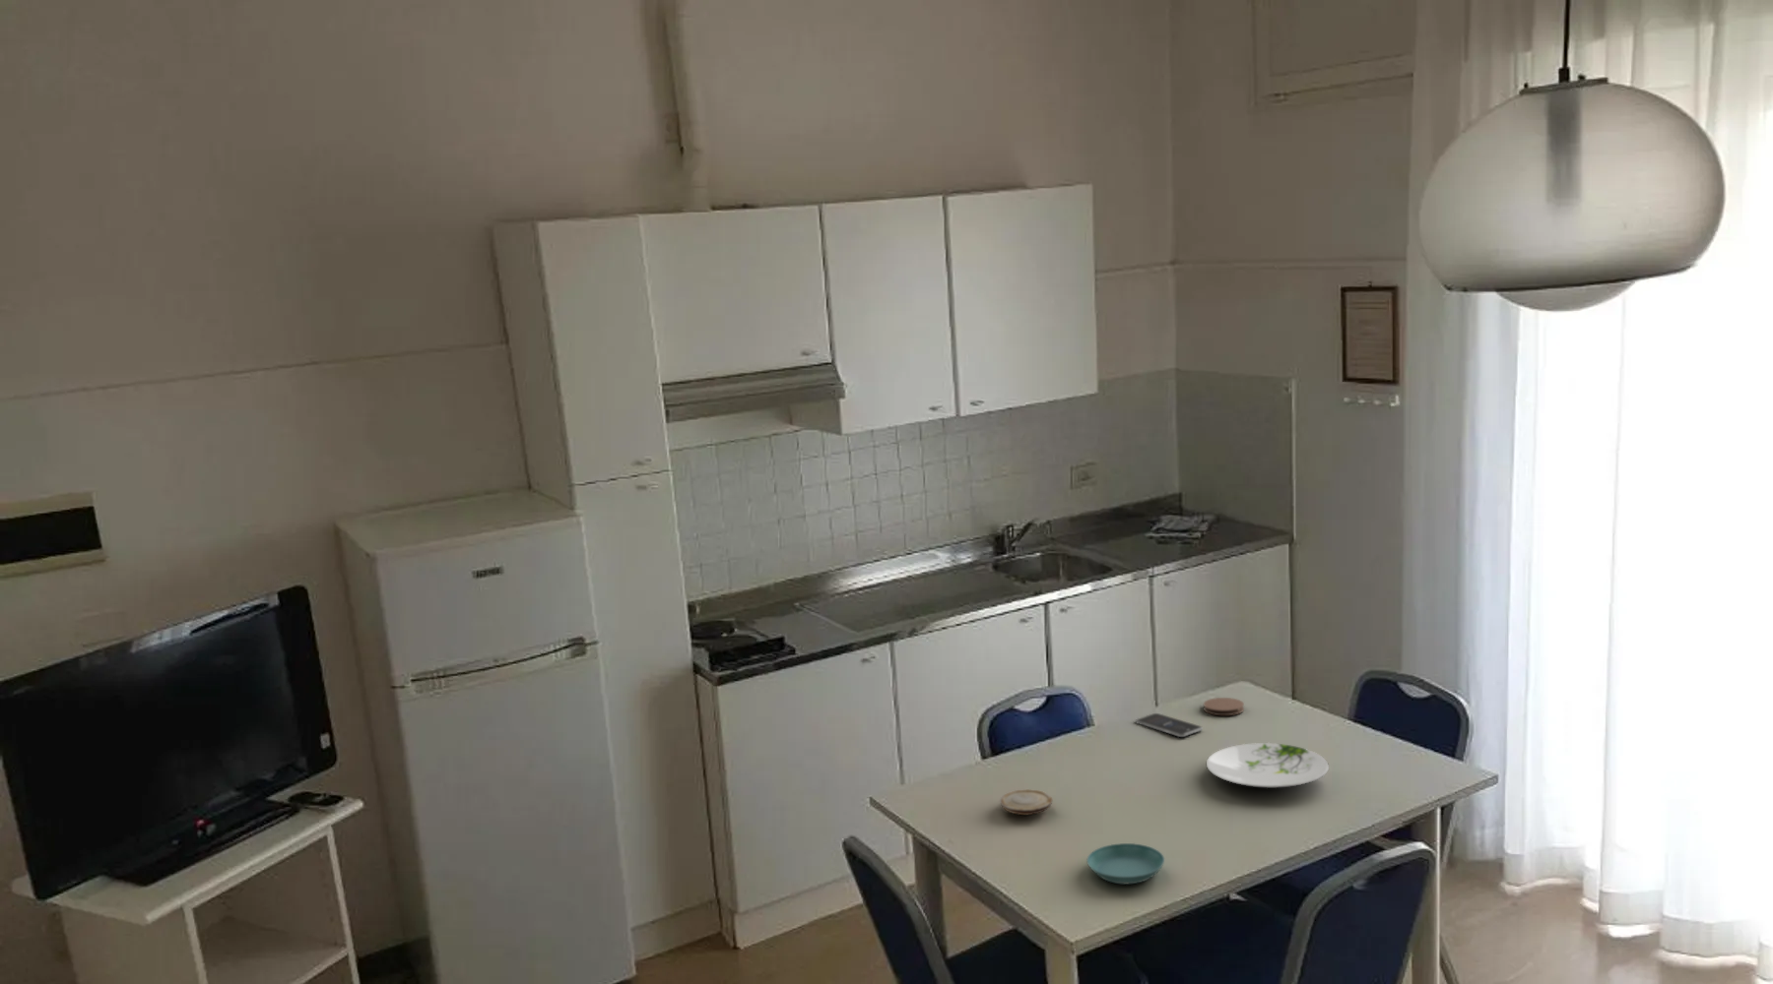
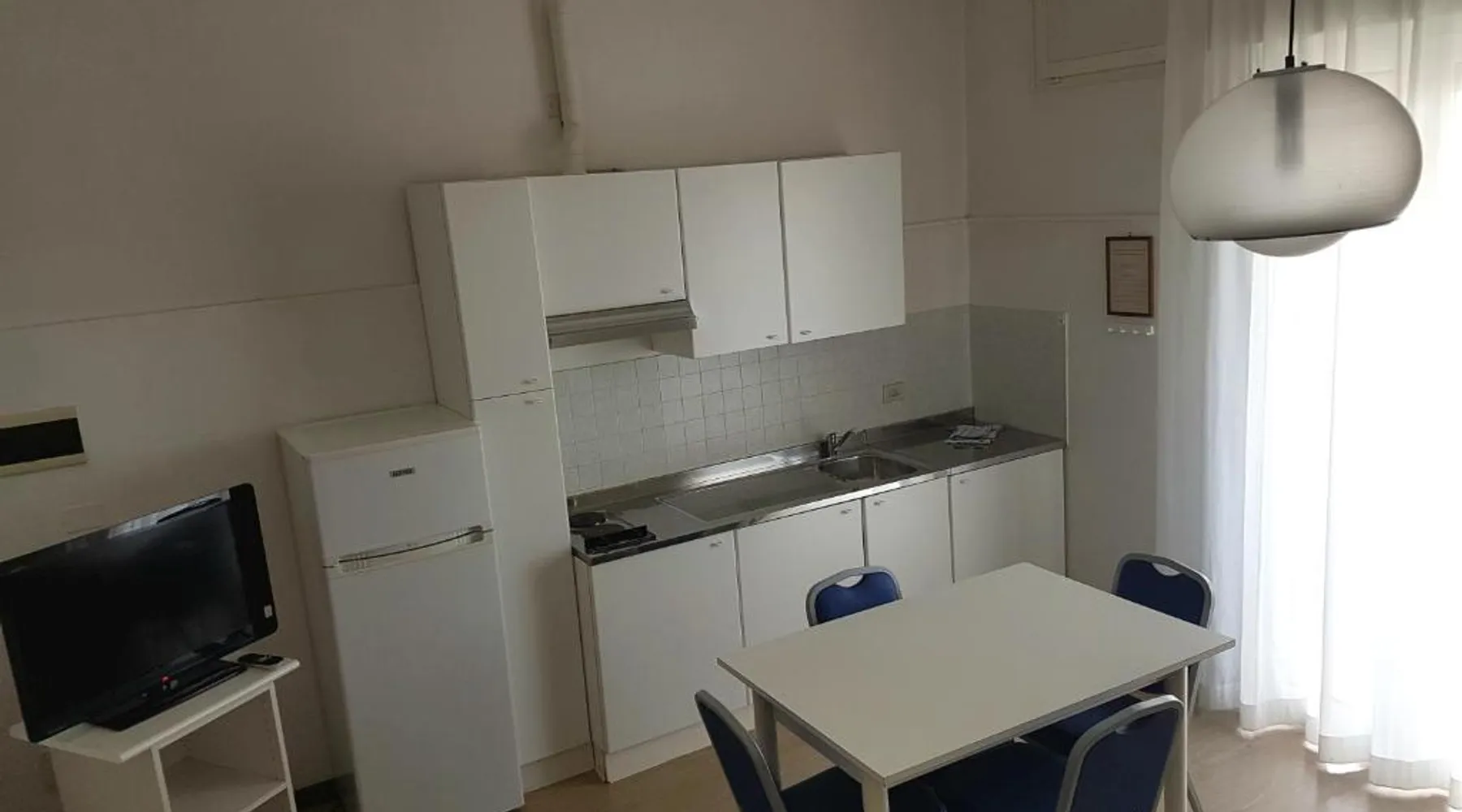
- wood slice (1026, 803)
- plate (1267, 771)
- saucer (1125, 865)
- coaster (1224, 705)
- smartphone (1168, 725)
